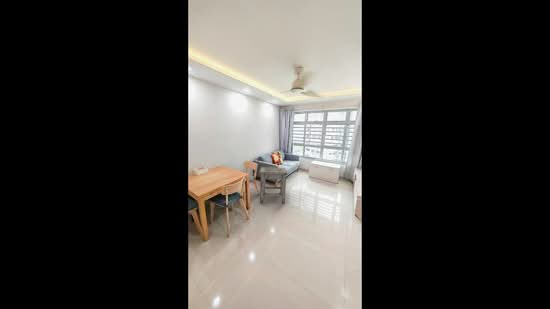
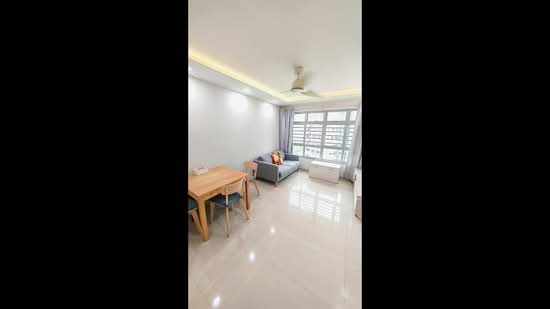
- stool (272, 187)
